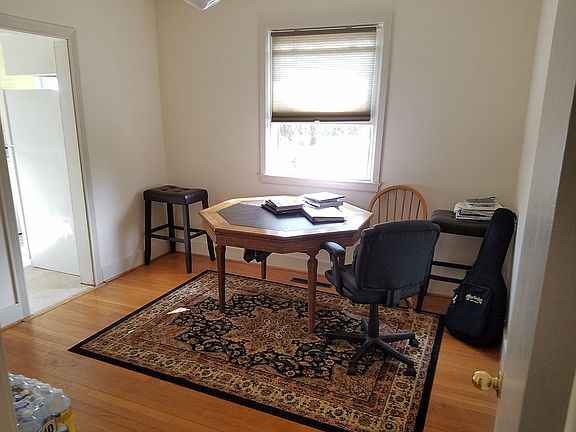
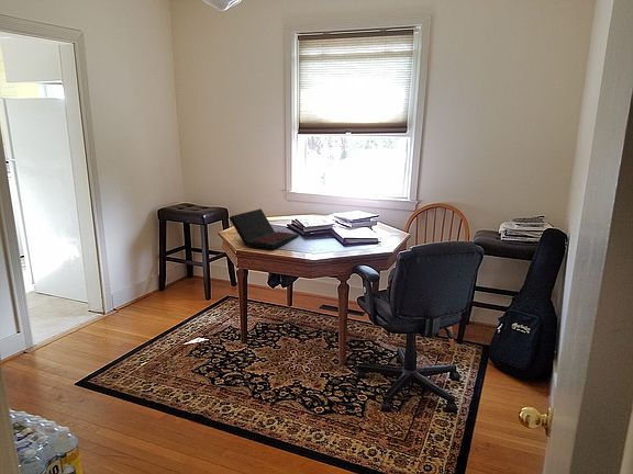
+ laptop (265, 227)
